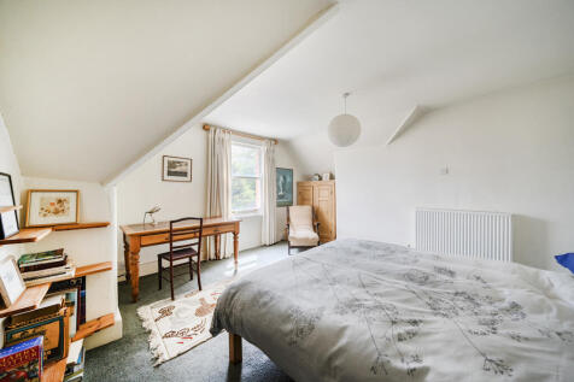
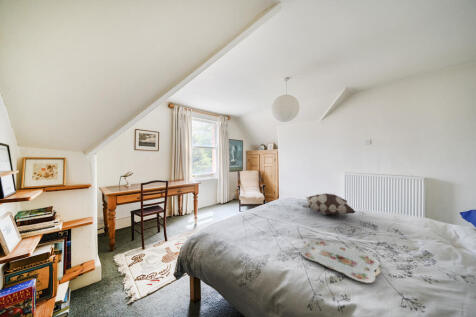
+ serving tray (337, 257)
+ decorative pillow (326, 203)
